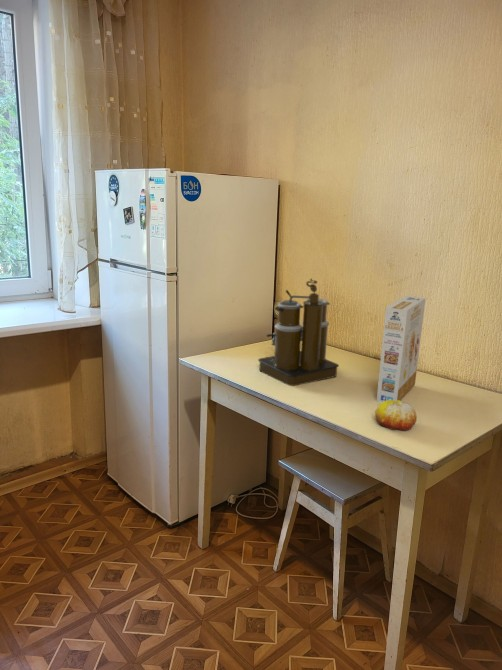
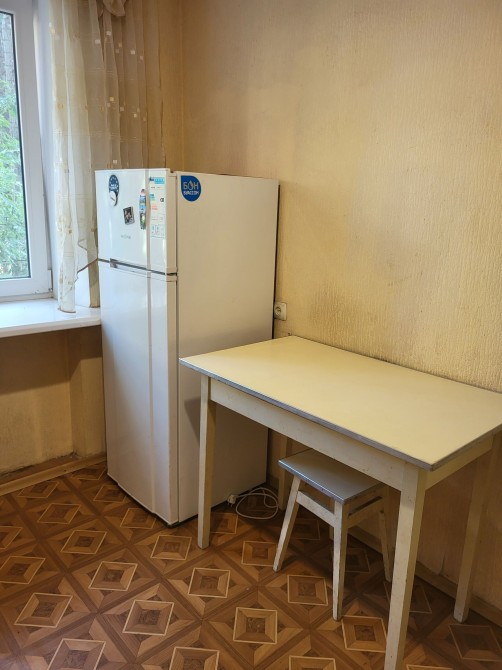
- fruit (396, 413)
- coffee maker (300, 325)
- cereal box (401, 348)
